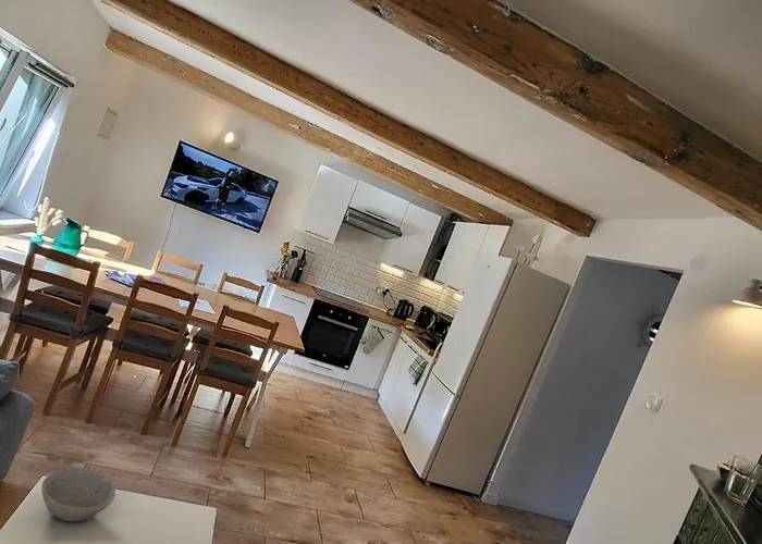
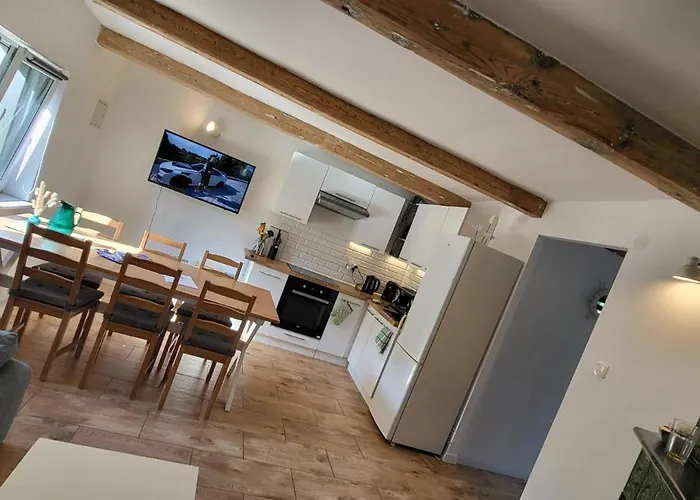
- bowl (75, 499)
